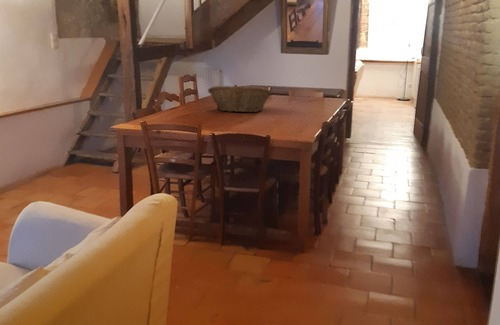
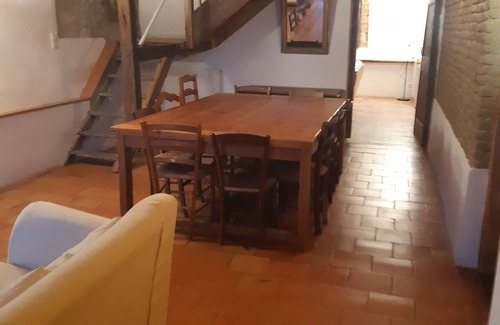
- fruit basket (239, 97)
